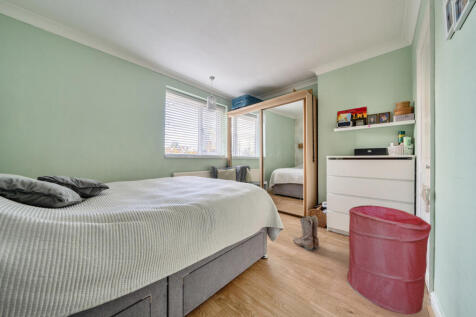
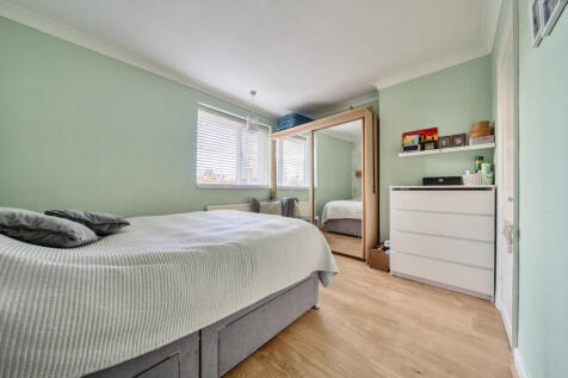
- boots (305, 229)
- laundry hamper (384, 250)
